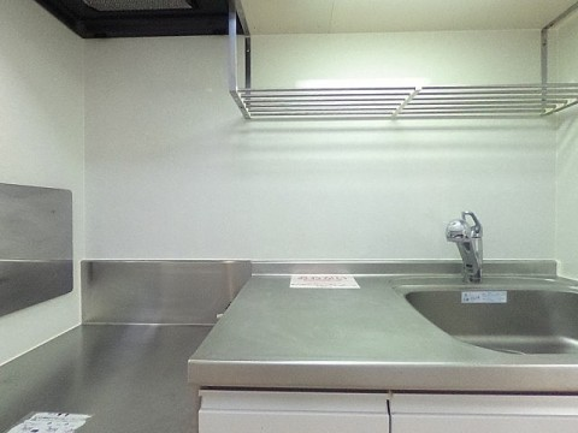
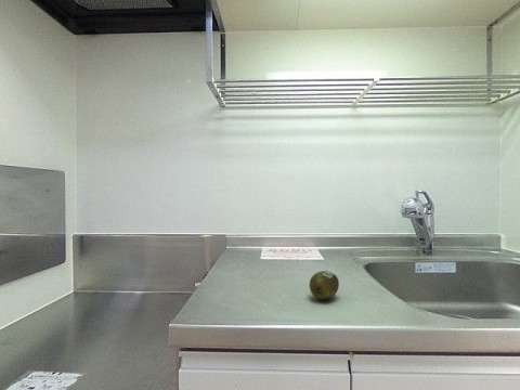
+ fruit (324, 285)
